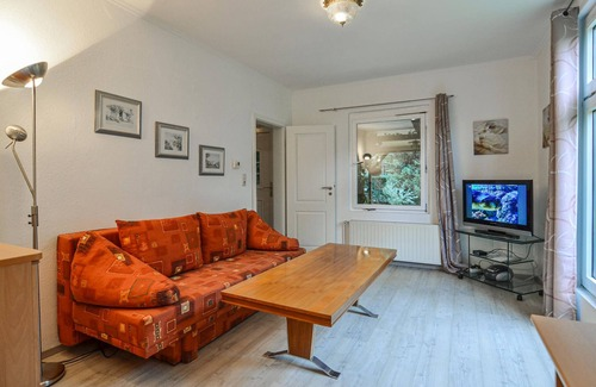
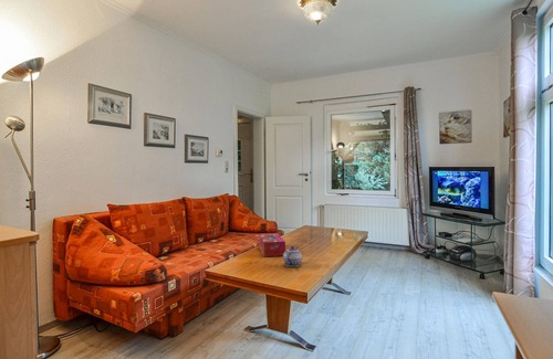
+ tissue box (271, 244)
+ teapot (292, 255)
